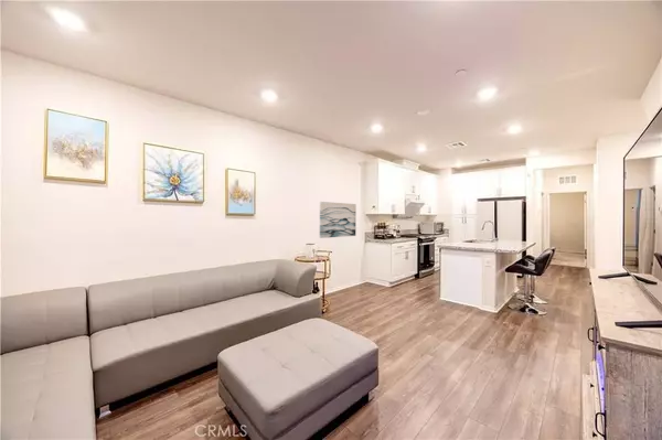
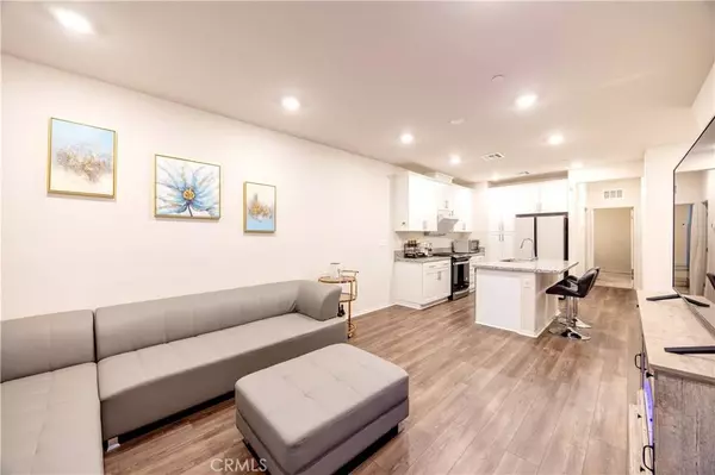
- wall art (339, 219)
